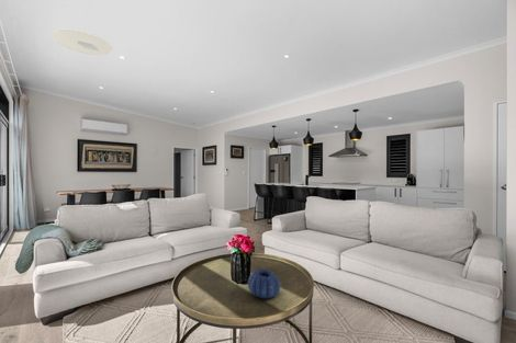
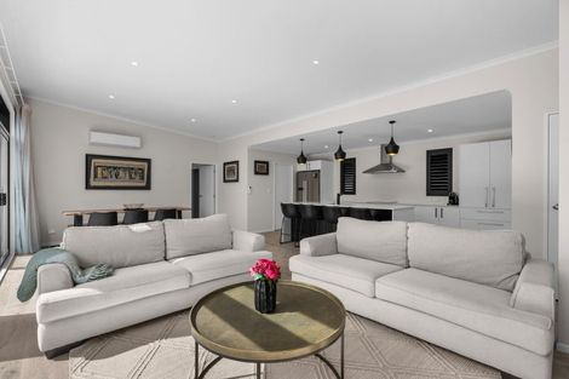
- decorative bowl (263, 283)
- ceiling light (83, 41)
